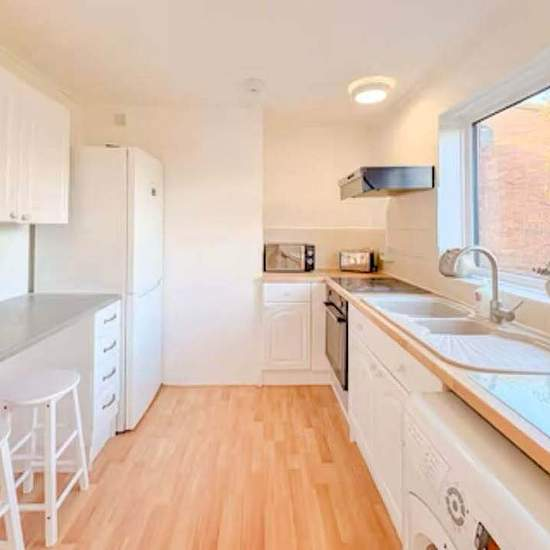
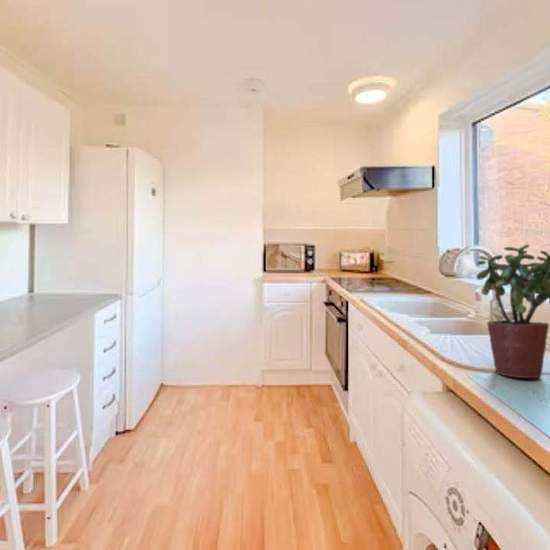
+ potted plant (512, 310)
